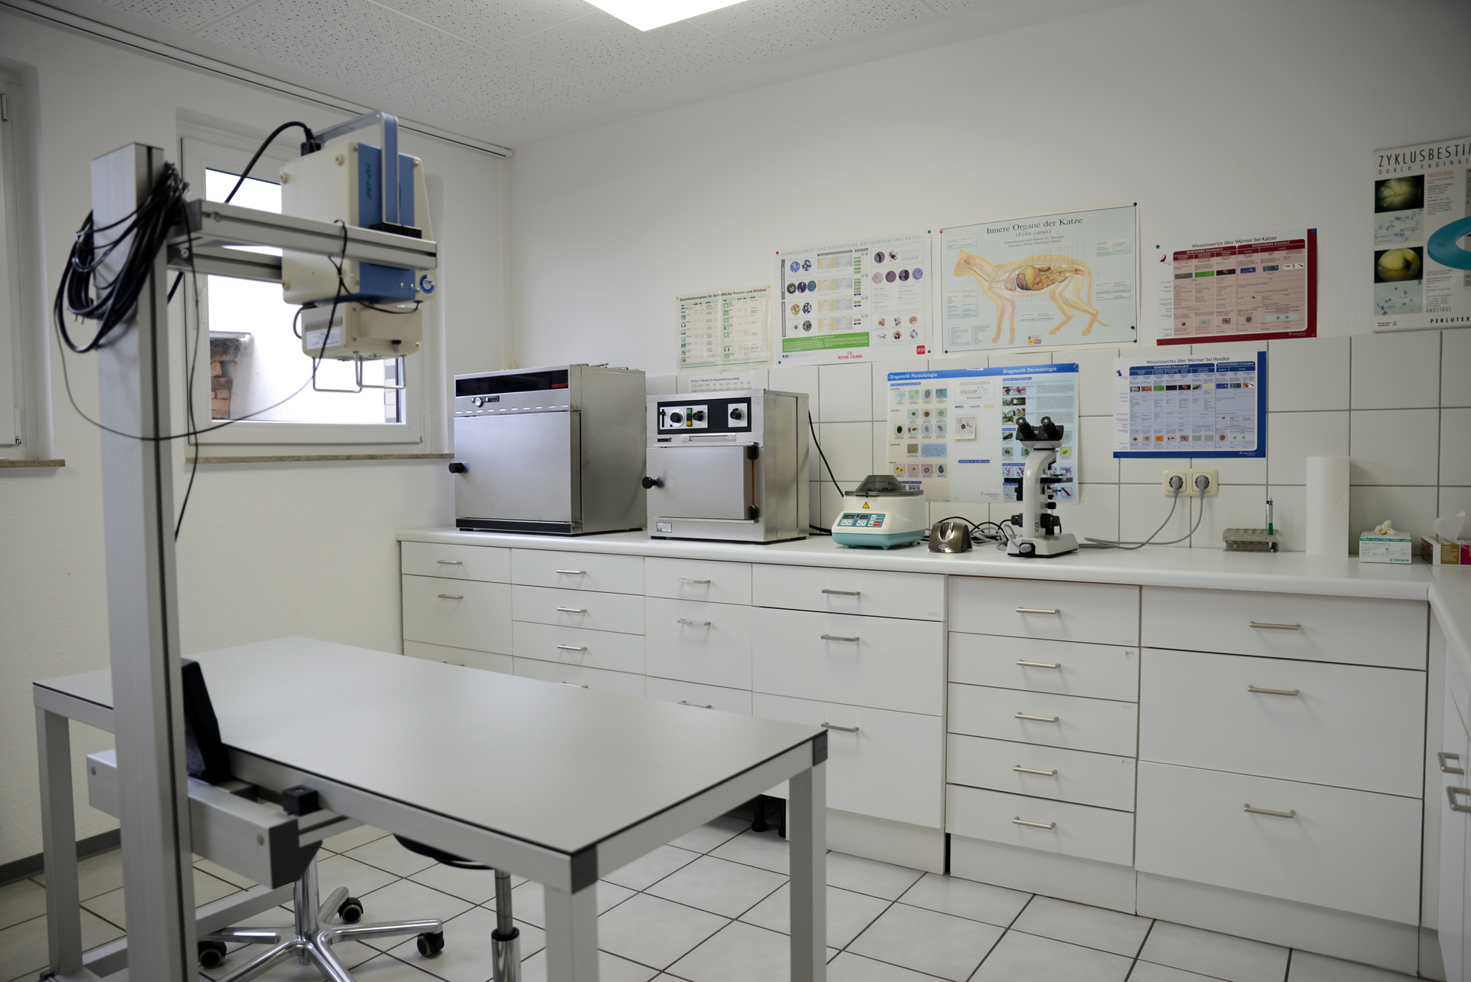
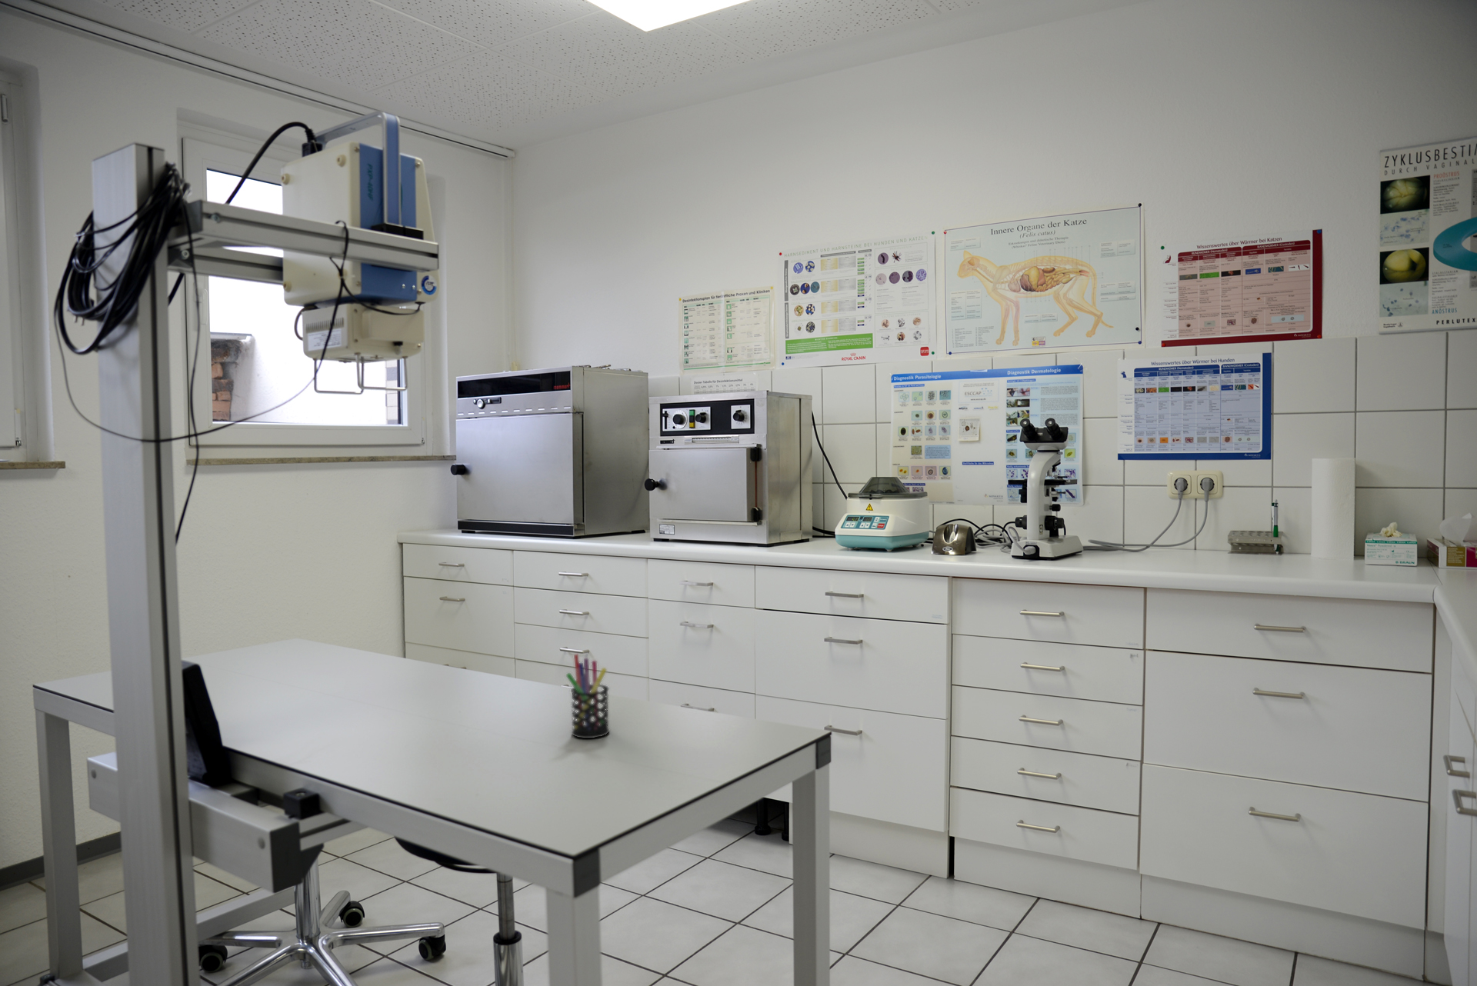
+ pen holder (584, 694)
